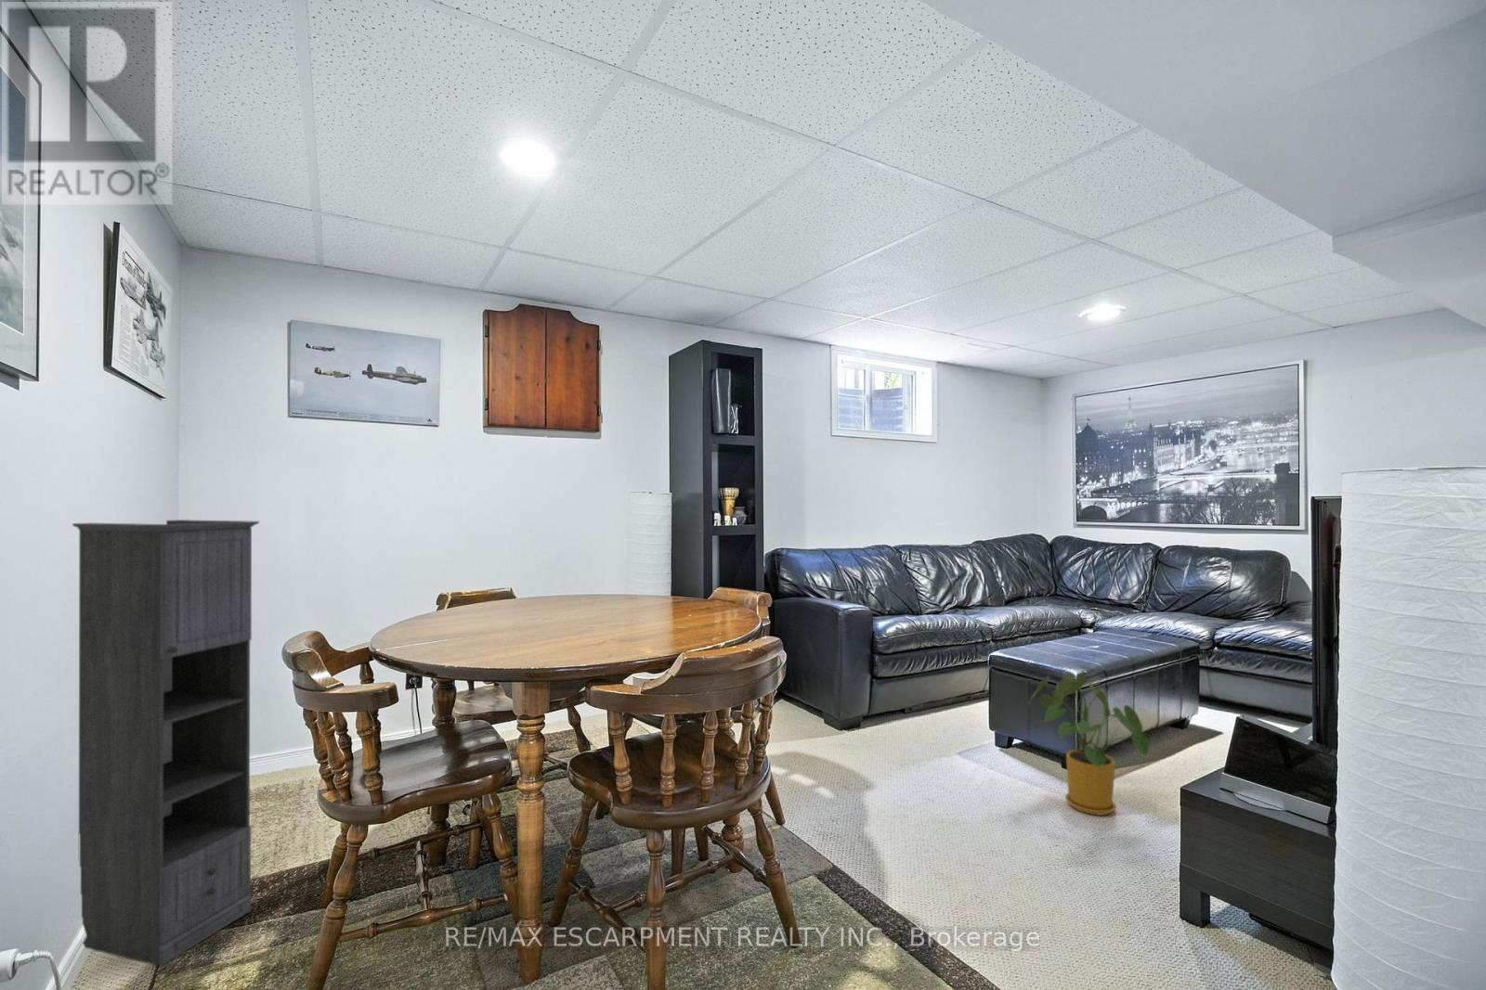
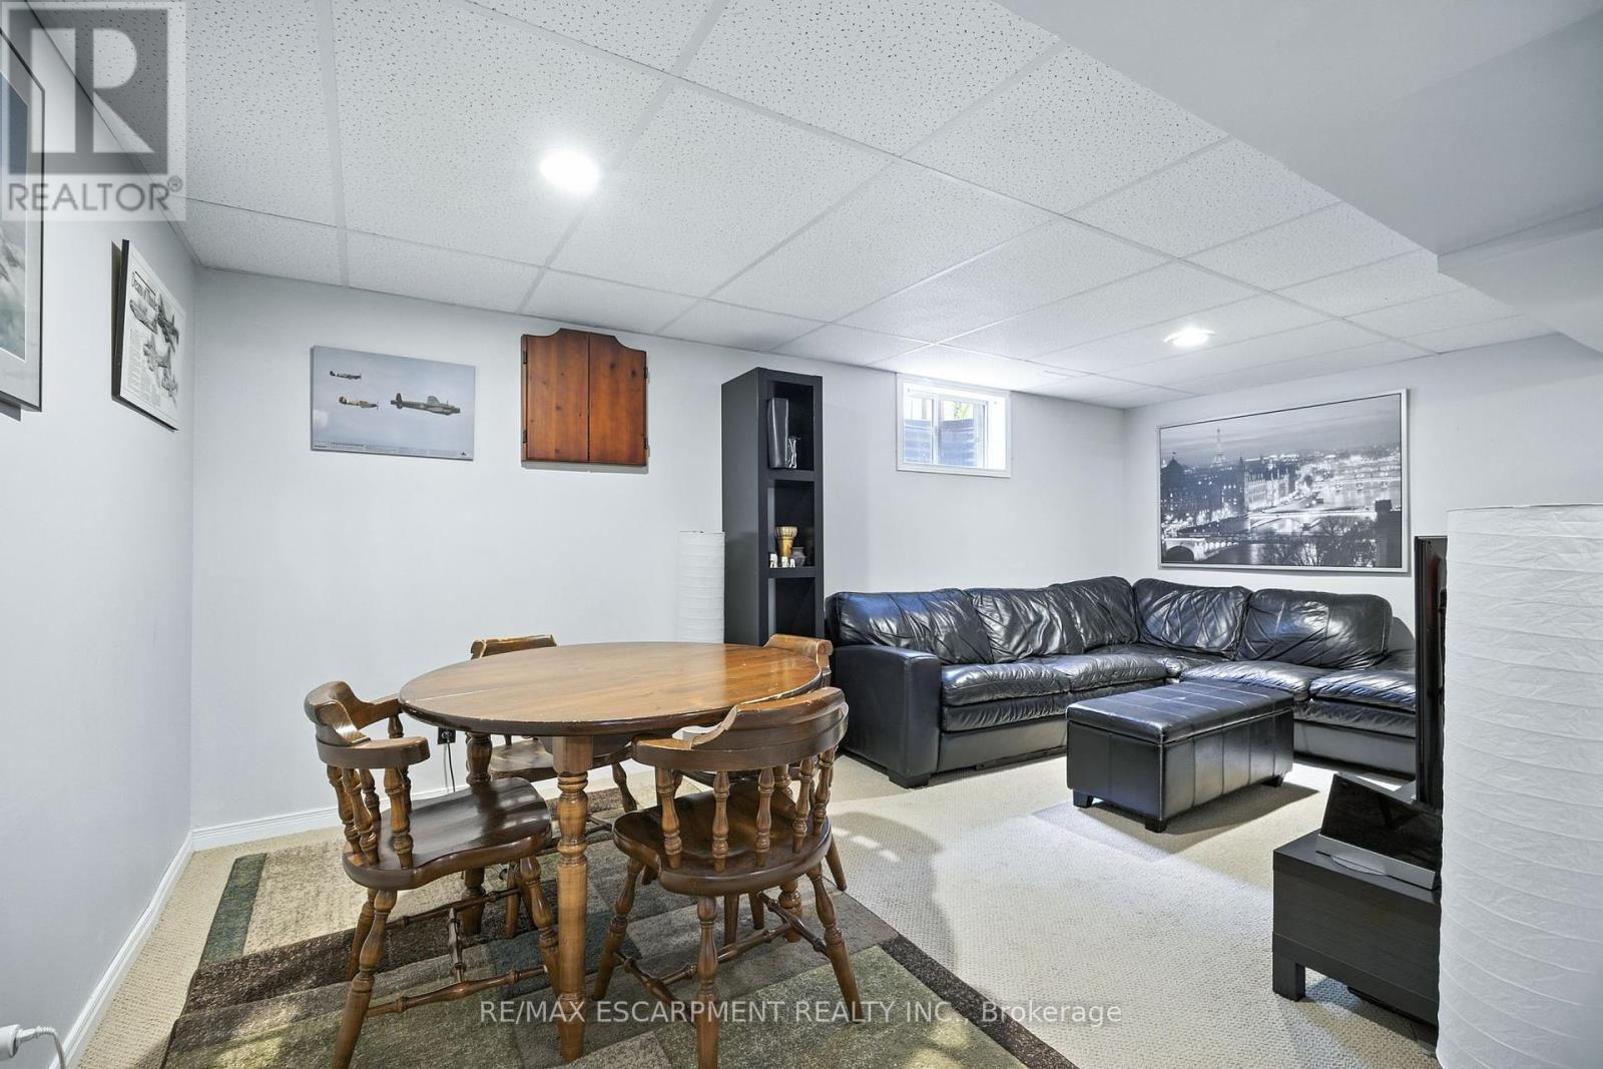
- house plant (1084, 744)
- storage cabinet (169, 725)
